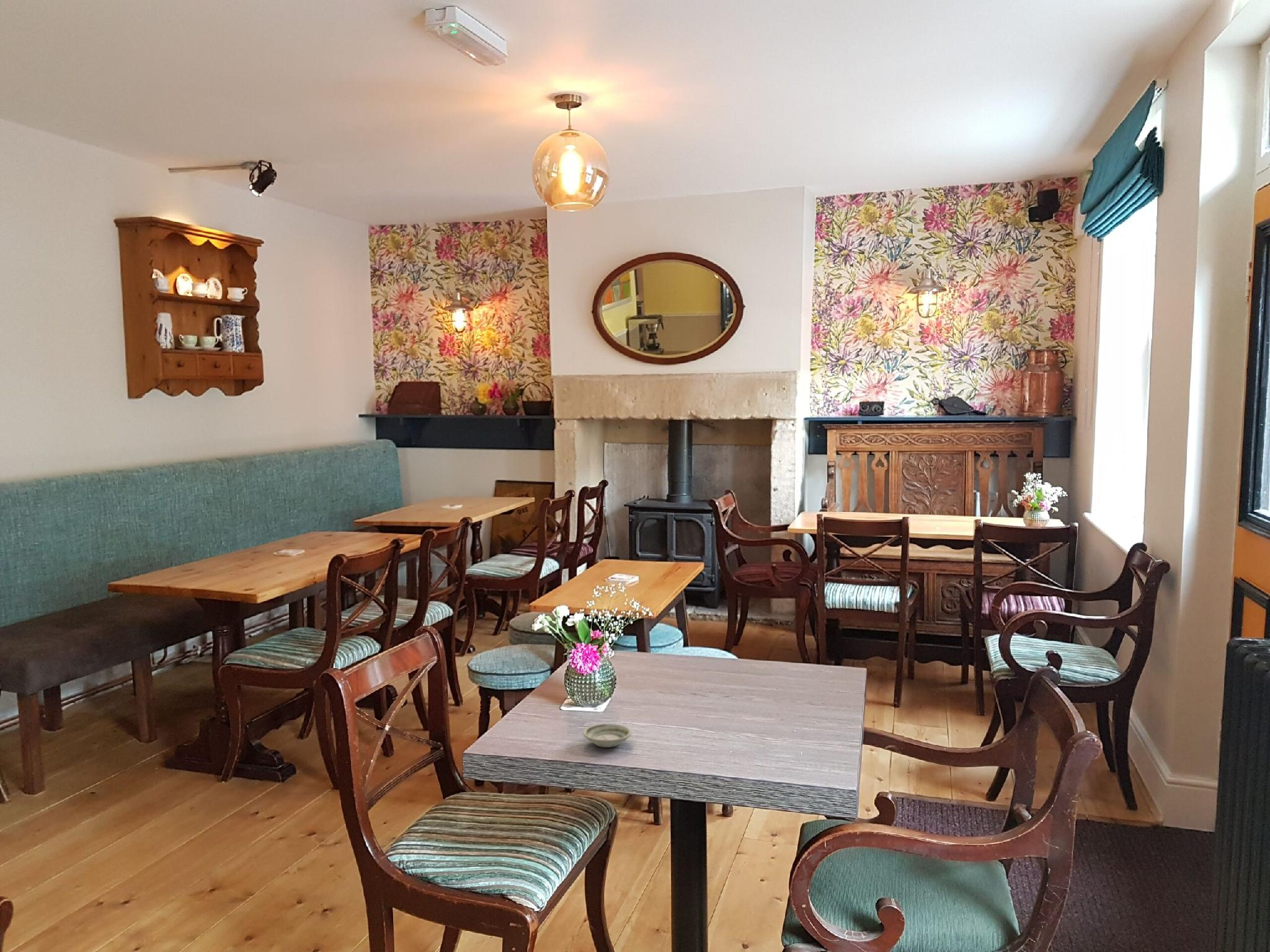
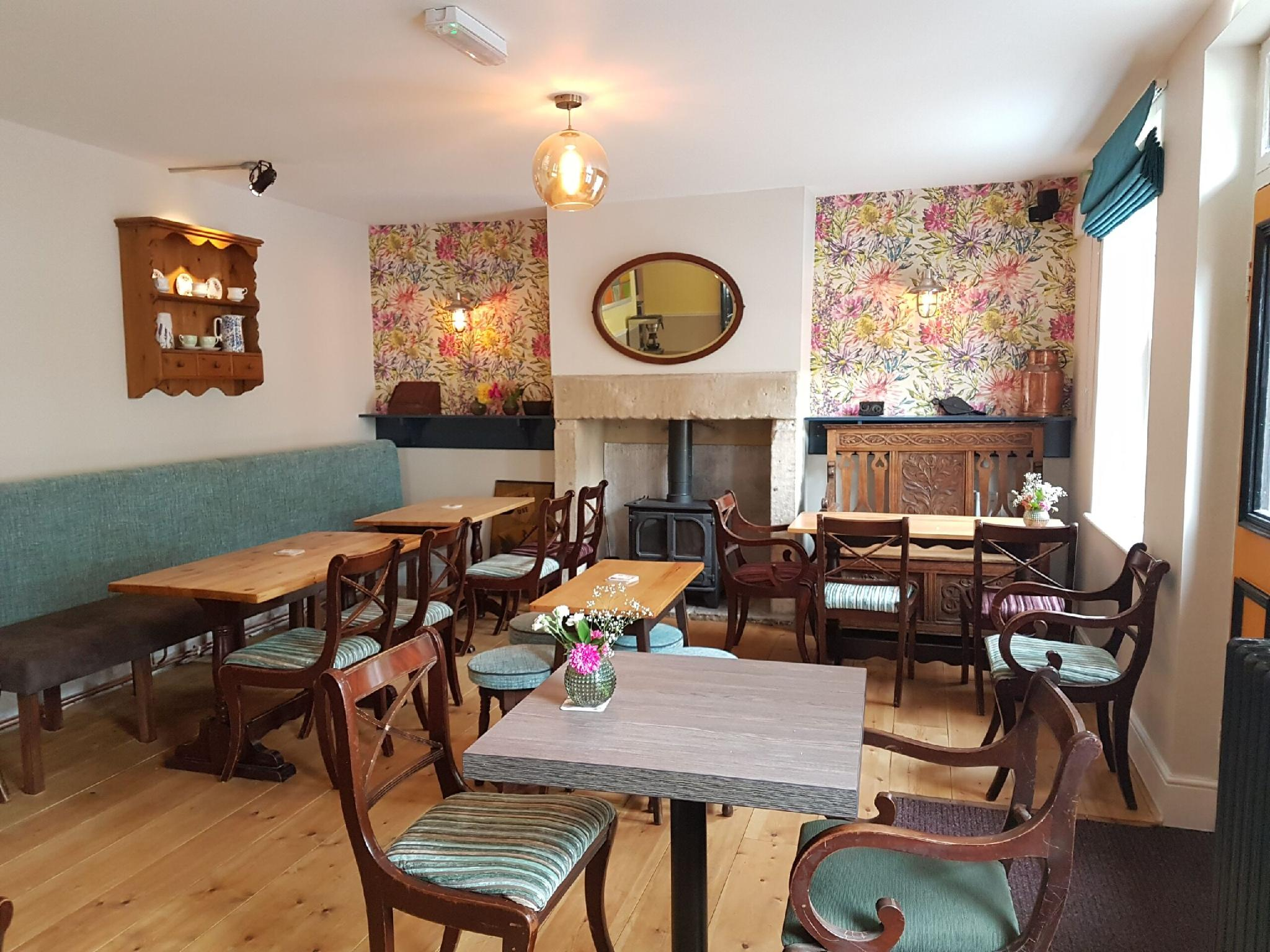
- saucer (607, 737)
